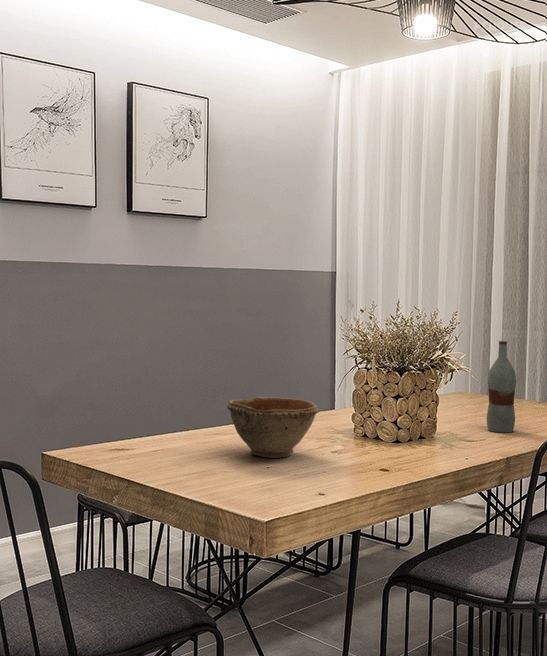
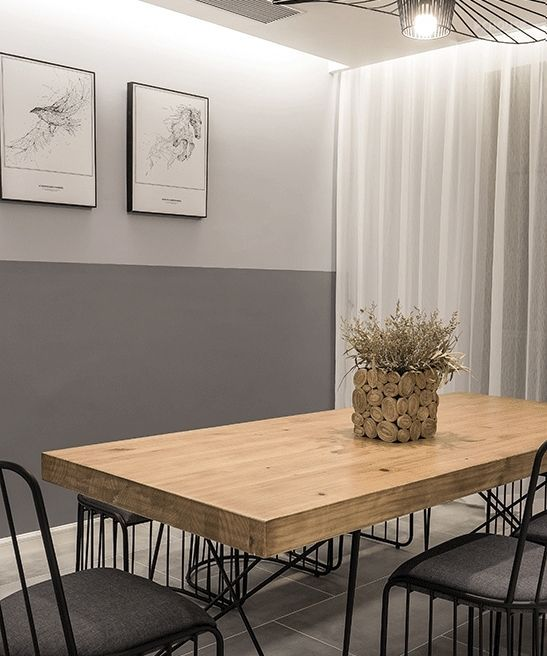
- bowl (272, 426)
- bottle (501, 385)
